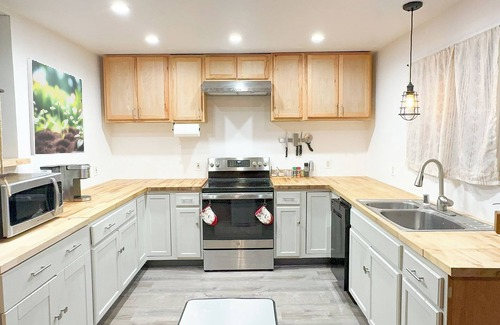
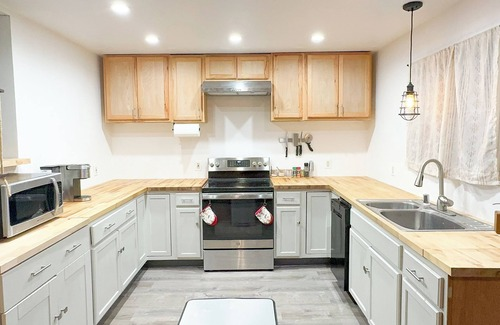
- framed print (59, 112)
